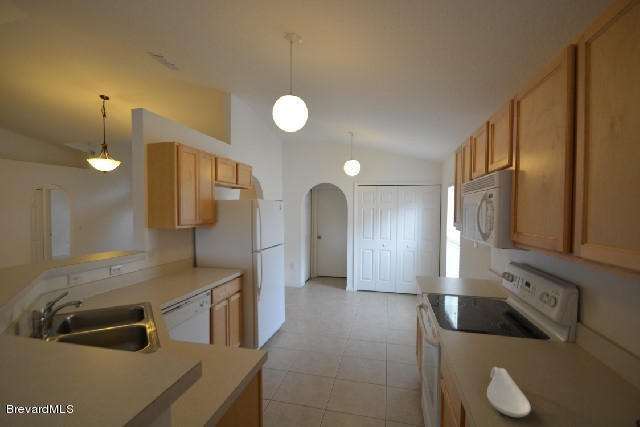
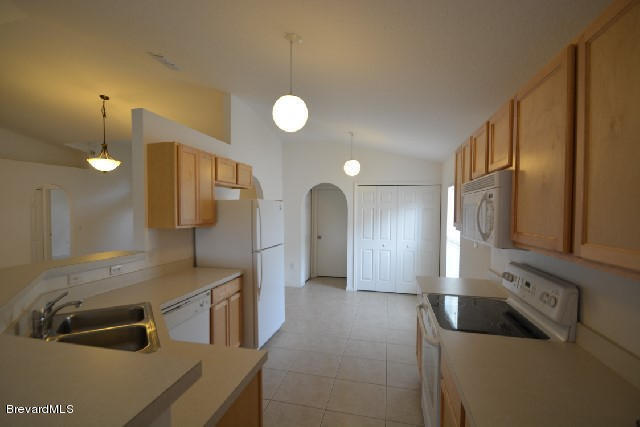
- spoon rest (503, 388)
